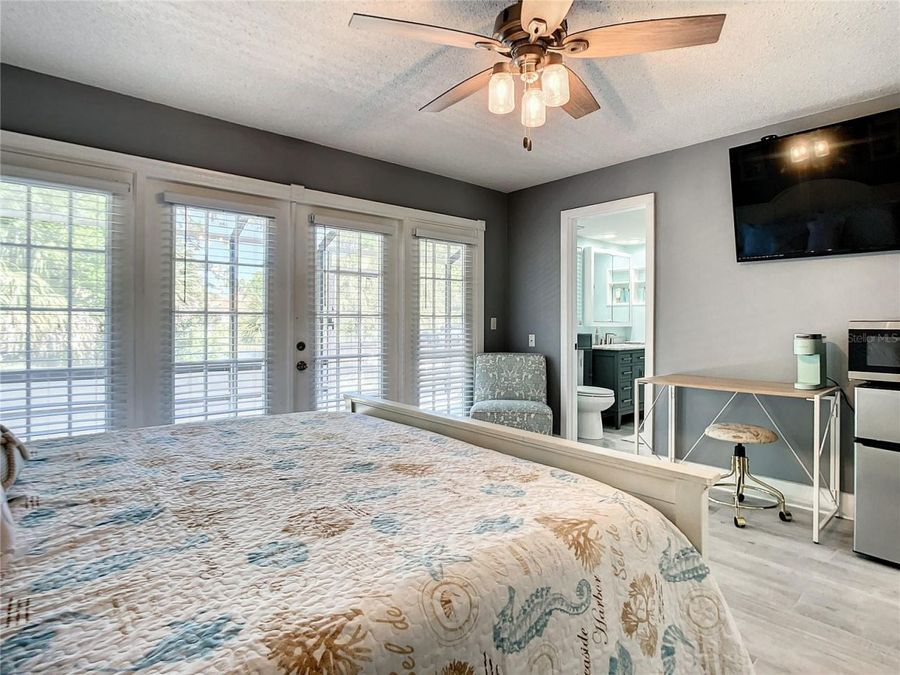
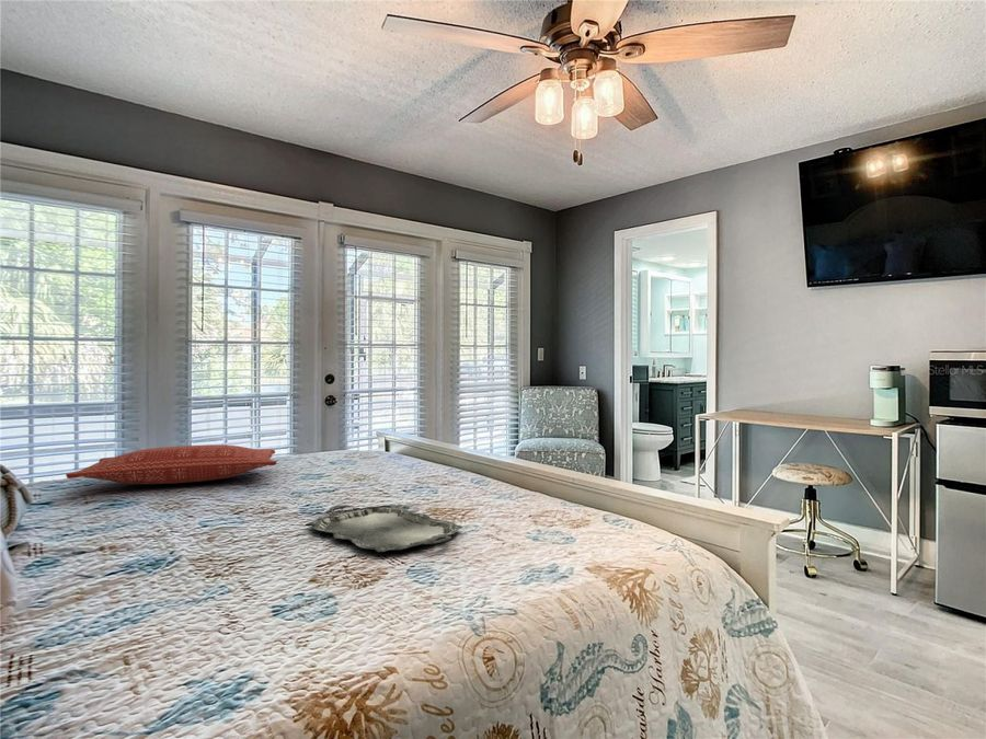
+ pillow (185, 463)
+ serving tray (383, 526)
